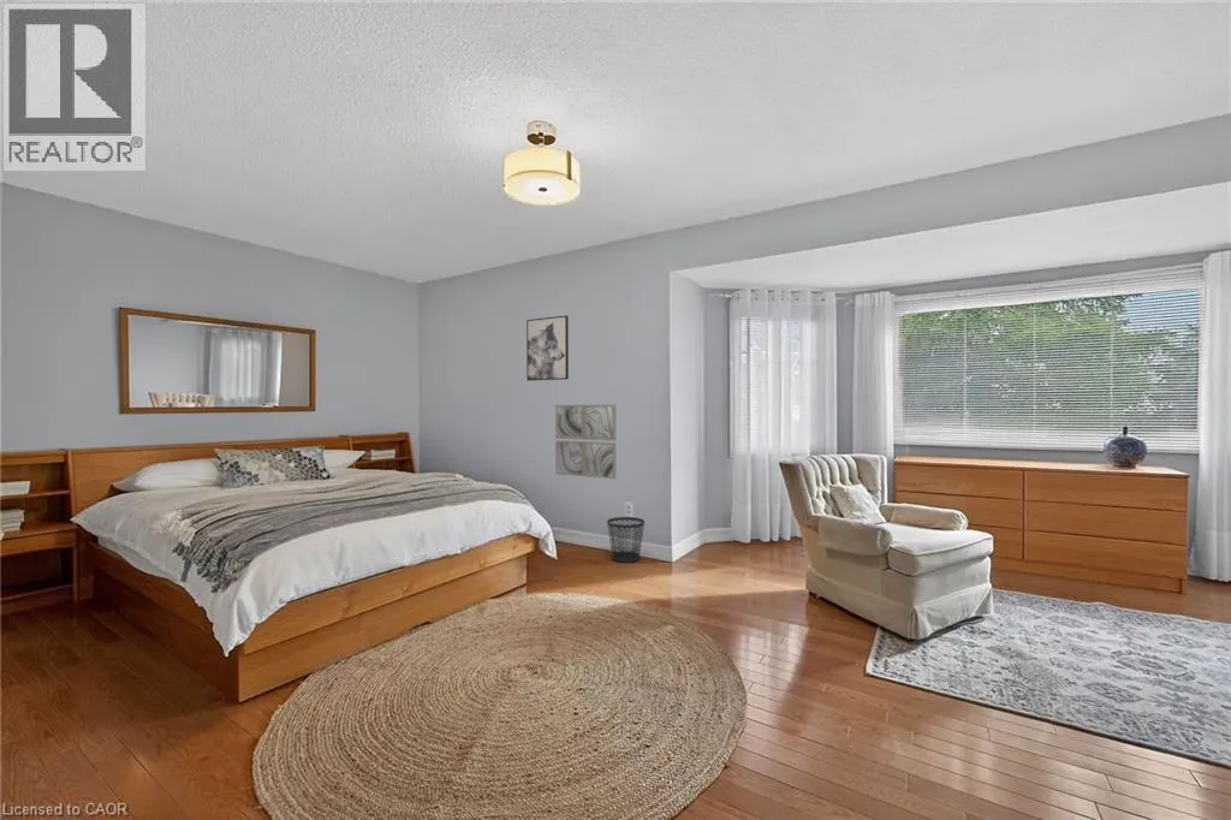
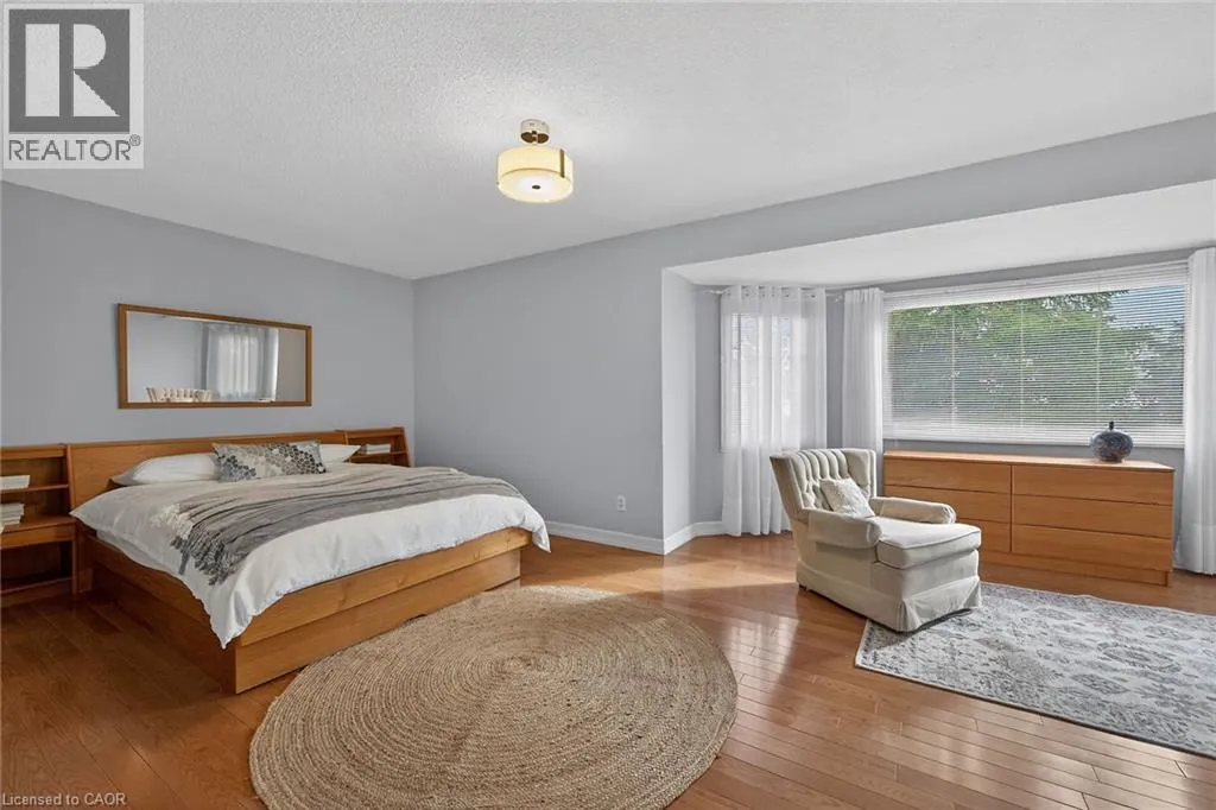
- wall art (584, 439)
- wastebasket (625, 540)
- wall art (547, 349)
